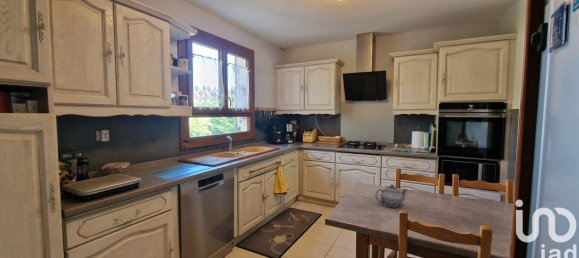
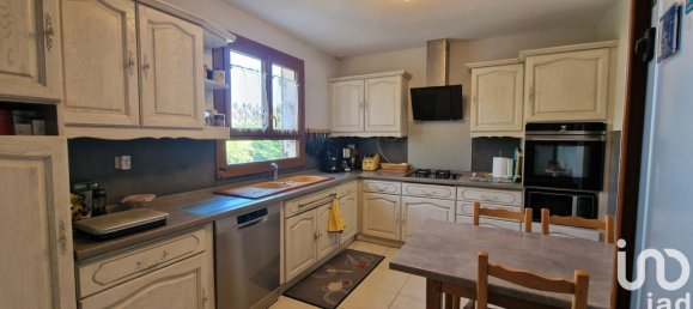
- teapot (391, 194)
